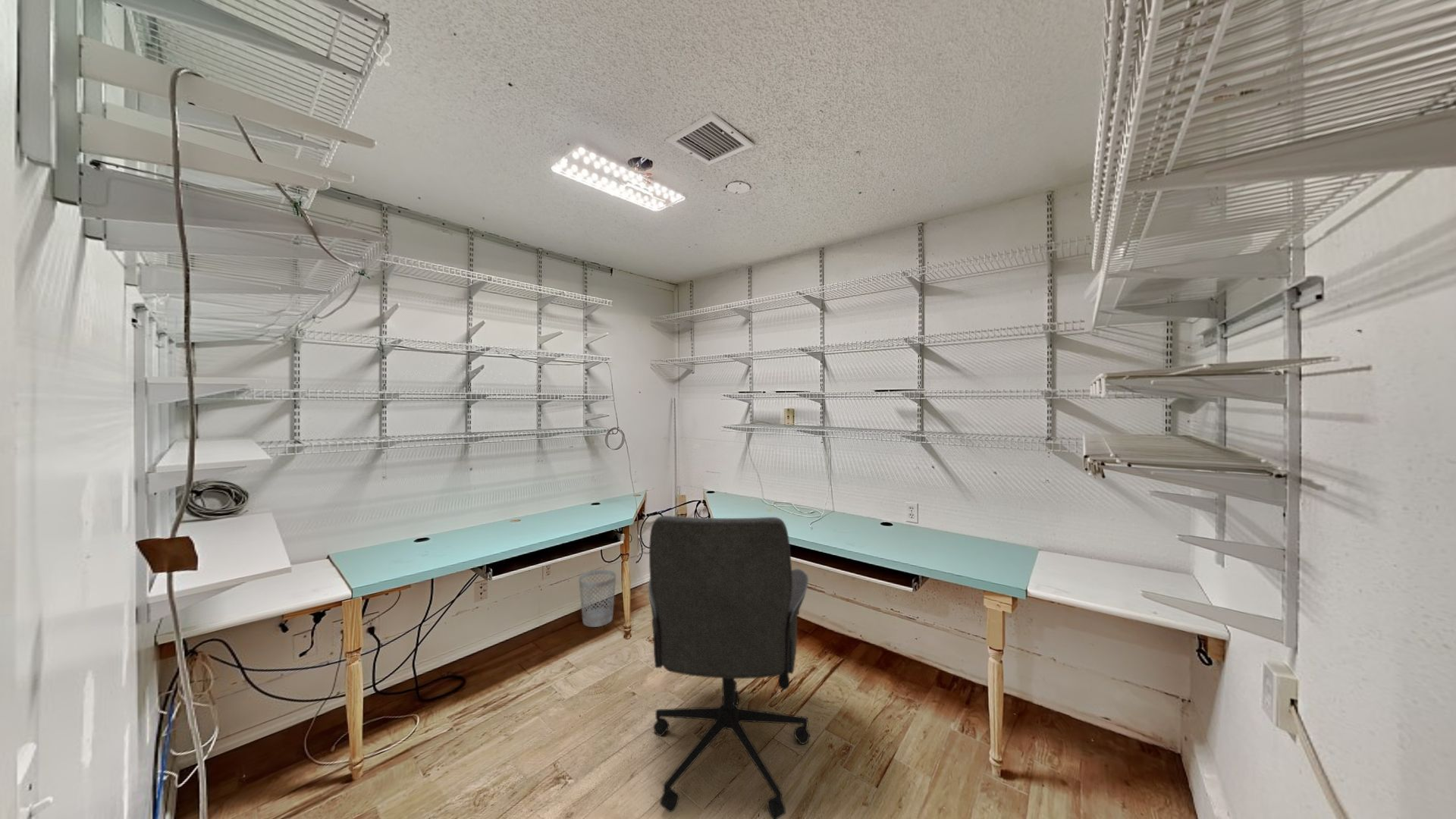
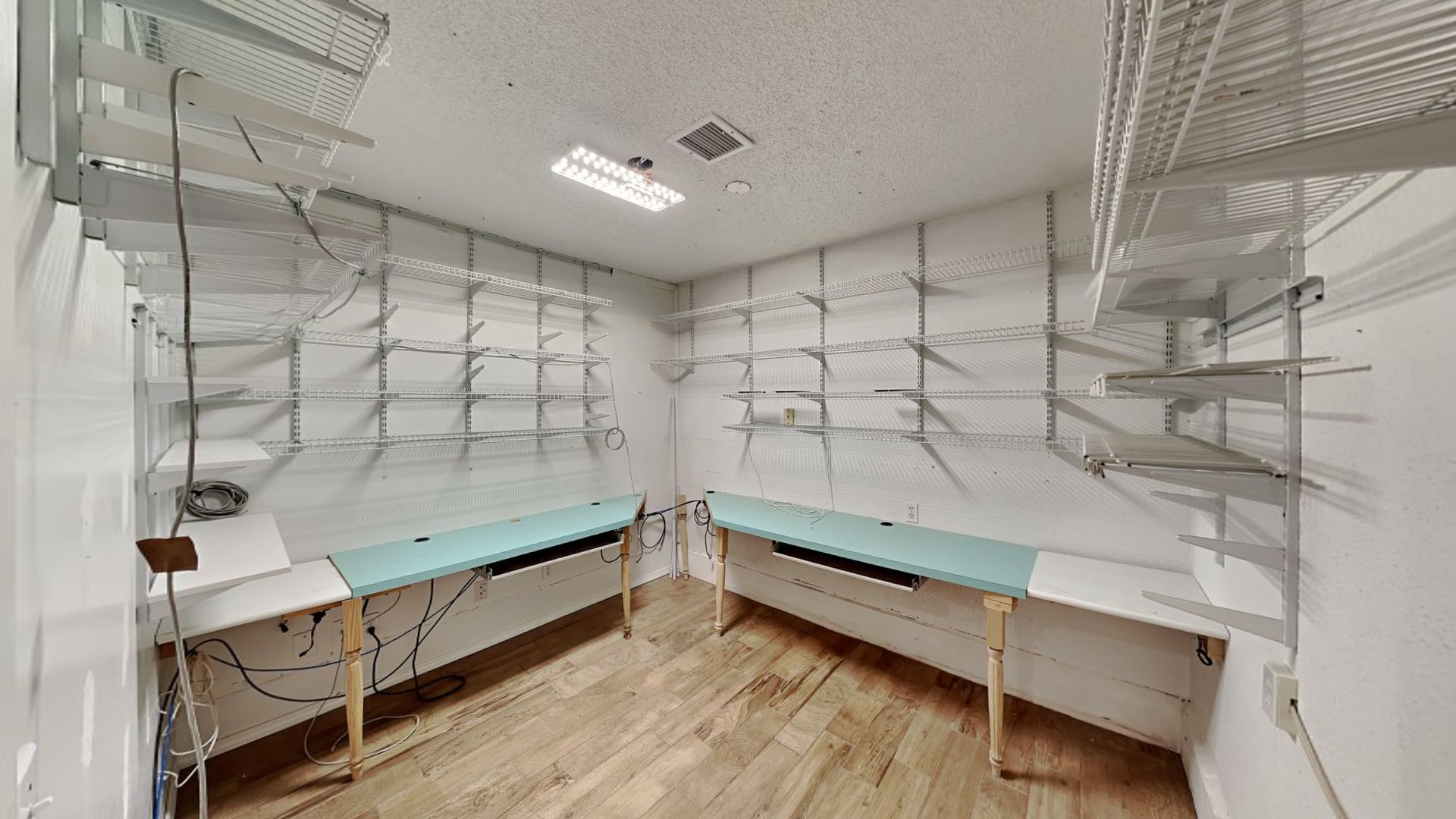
- wastebasket (597, 598)
- office chair (727, 628)
